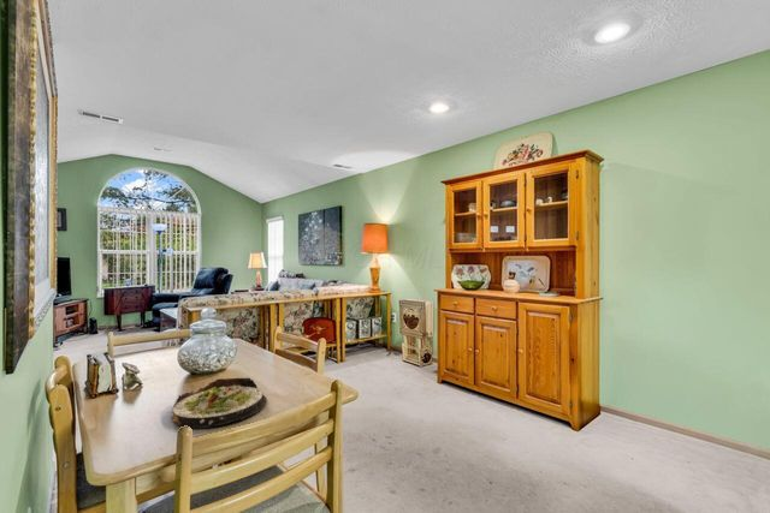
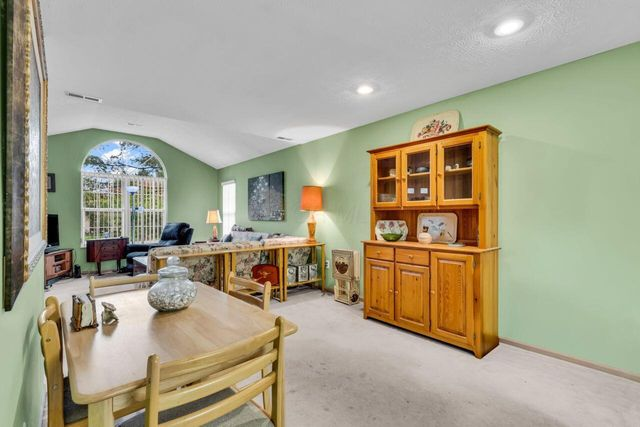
- salad plate (220, 399)
